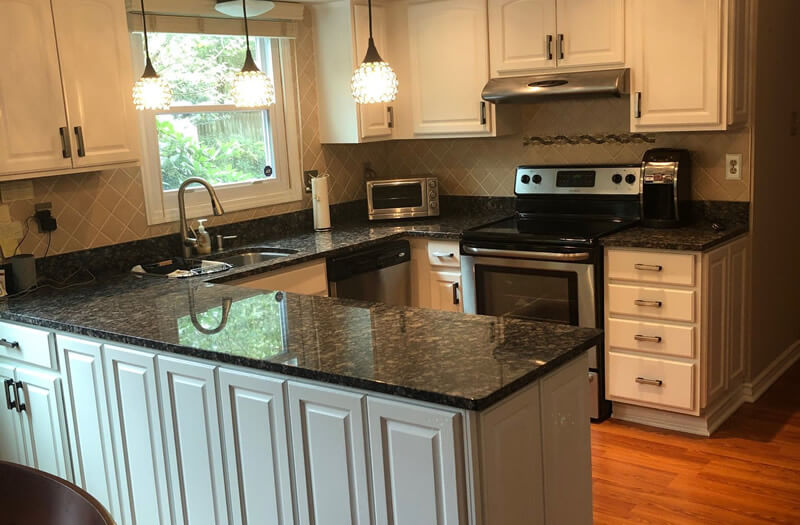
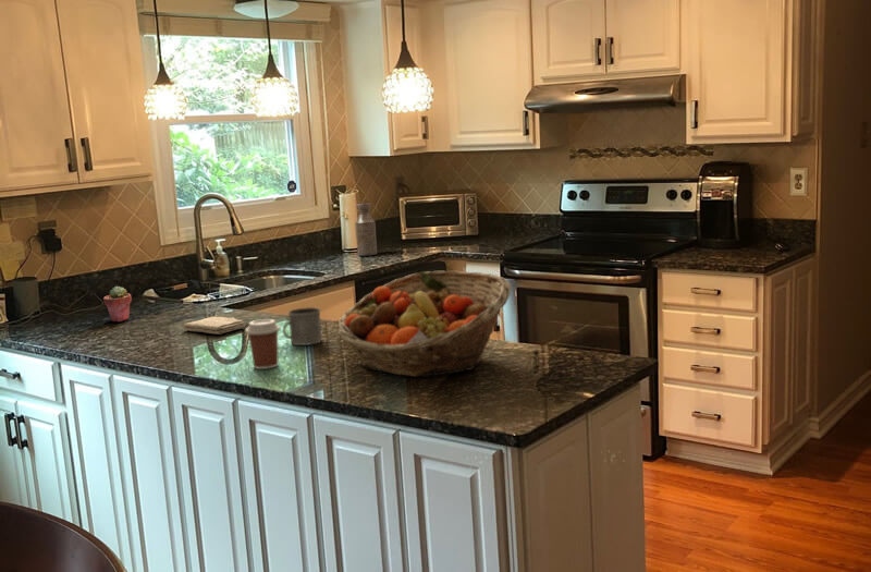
+ washcloth (214, 325)
+ fruit basket (424, 320)
+ mug (302, 327)
+ potted succulent (118, 303)
+ bottle (365, 229)
+ coffee cup (263, 343)
